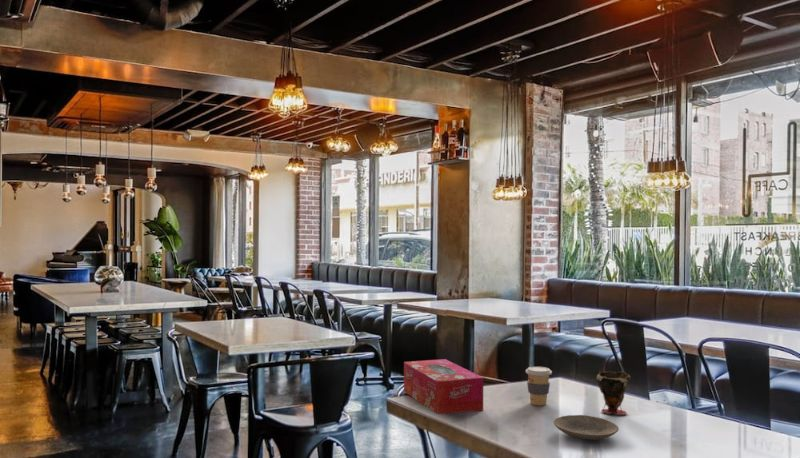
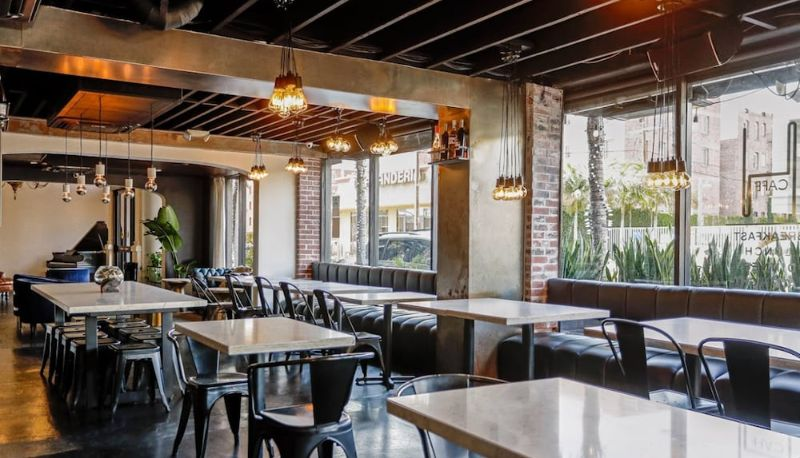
- tissue box (441, 384)
- plate (585, 429)
- cup (613, 393)
- coffee cup (538, 386)
